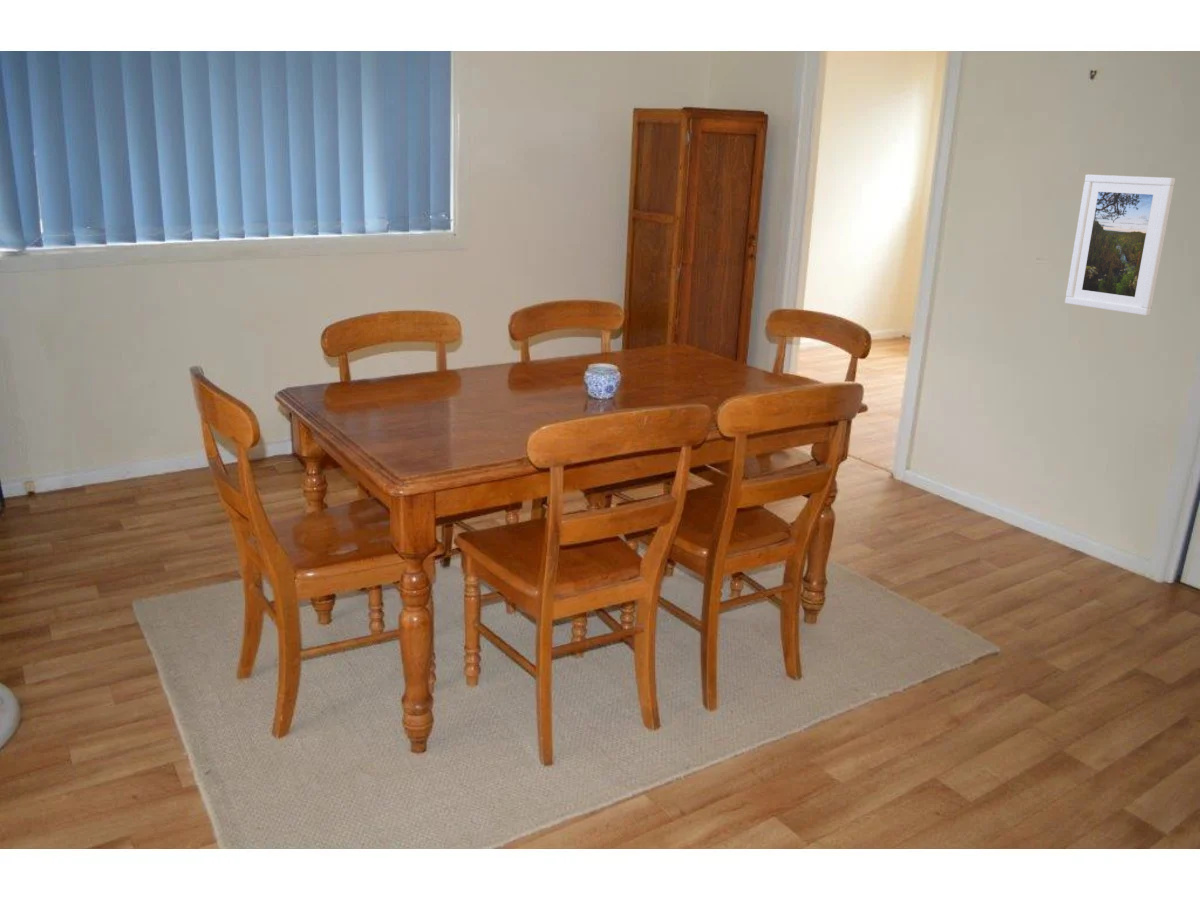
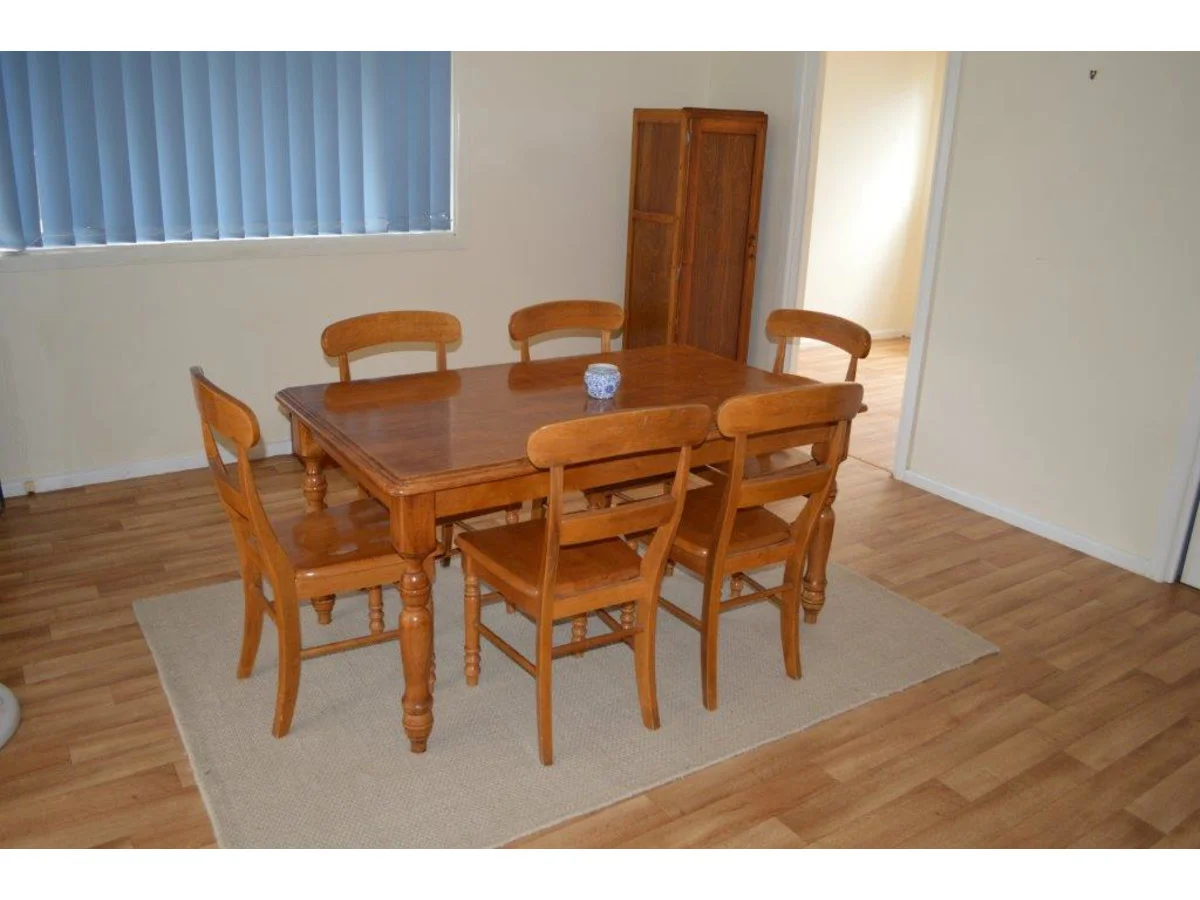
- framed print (1117, 243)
